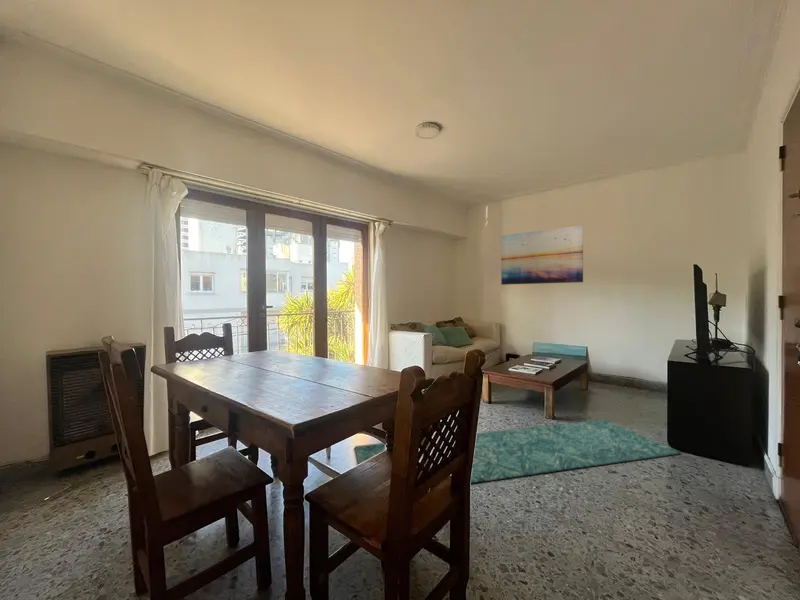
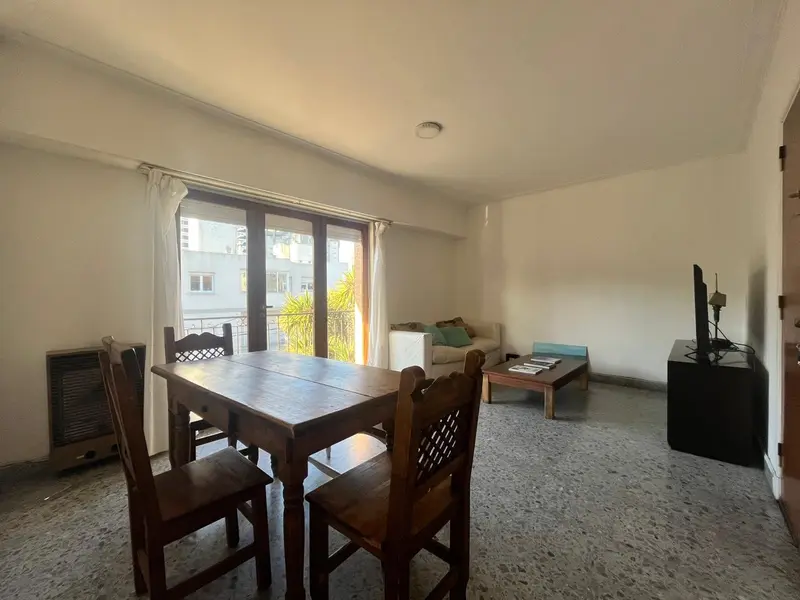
- rug (513, 449)
- wall art (539, 257)
